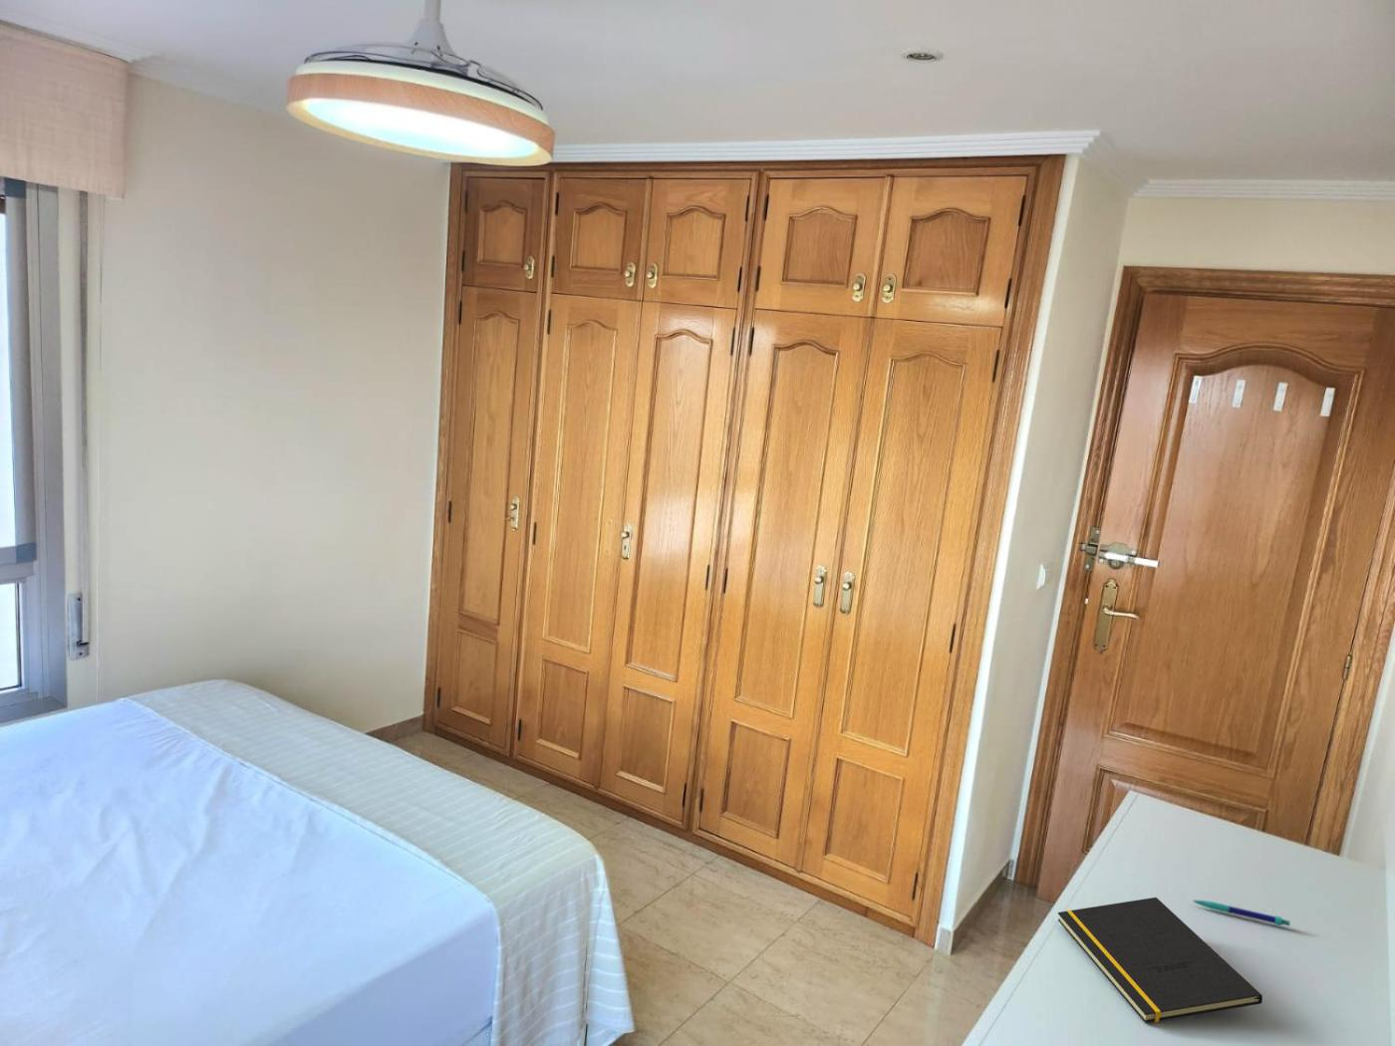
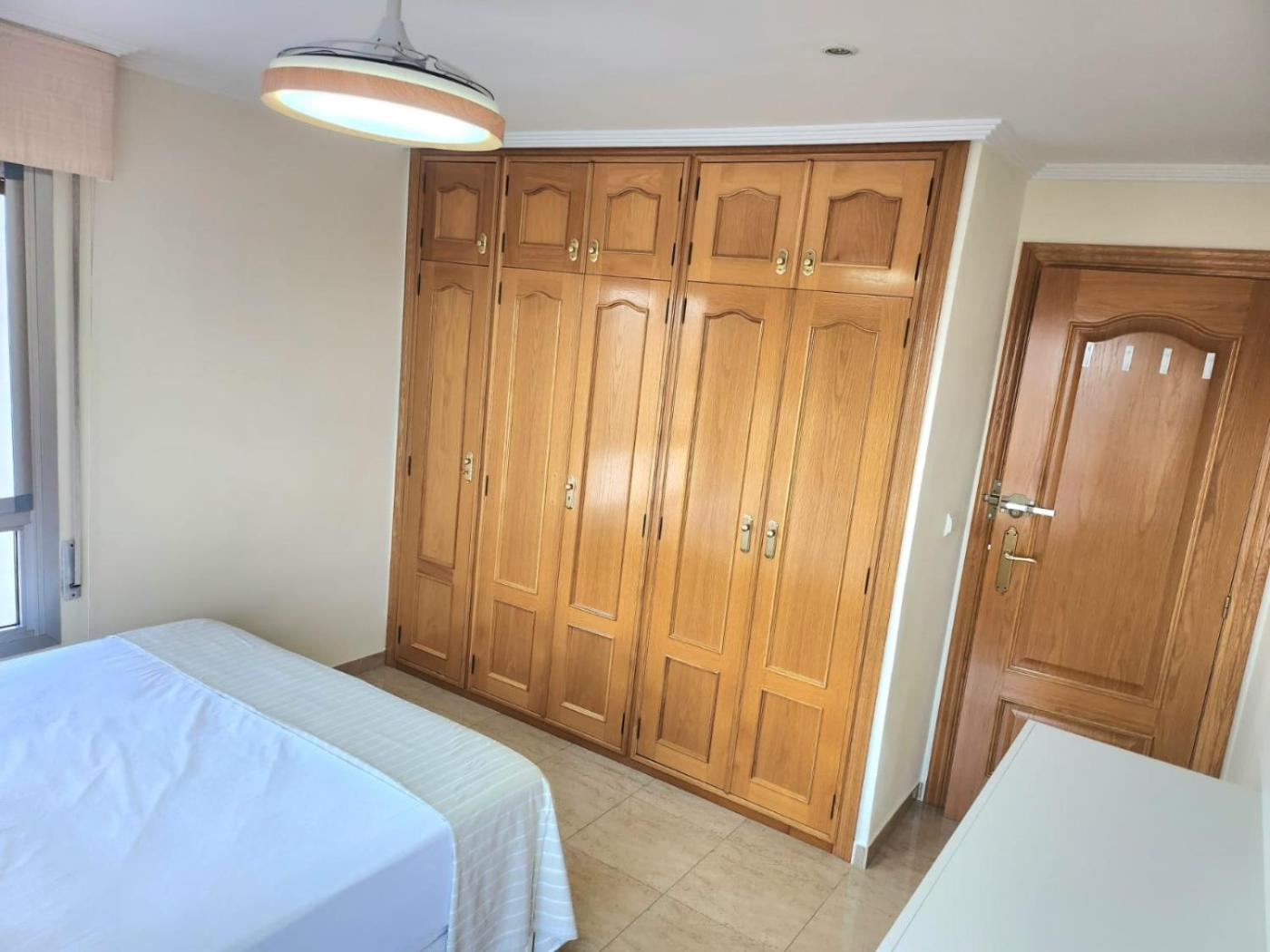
- pen (1239, 911)
- notepad (1151, 955)
